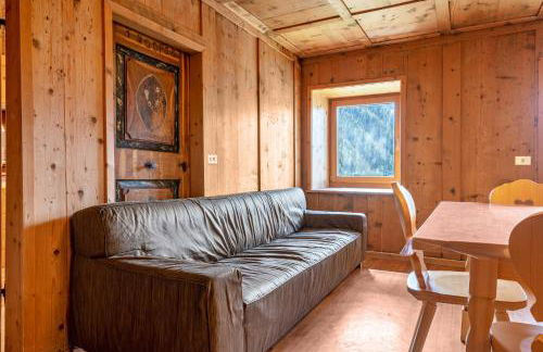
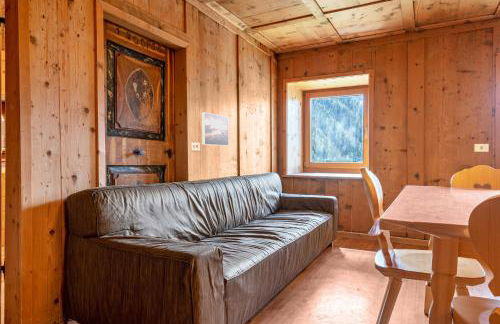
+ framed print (215, 130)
